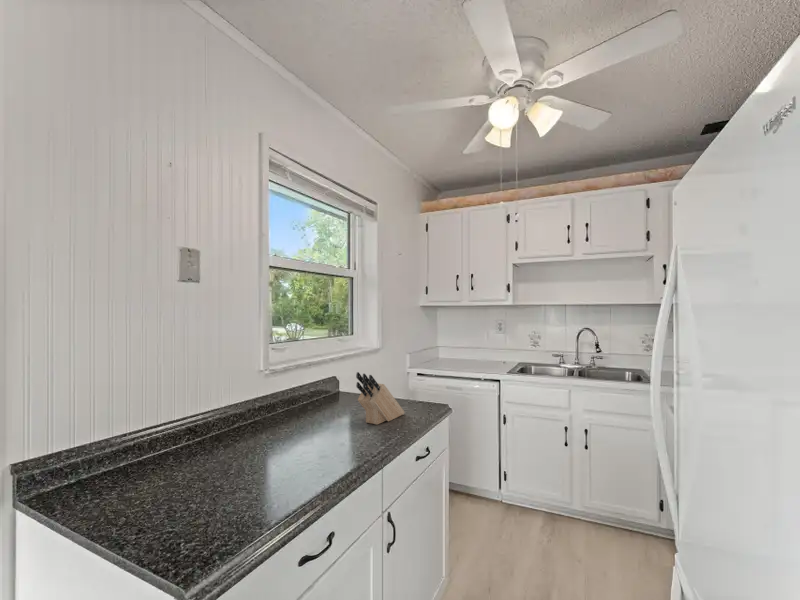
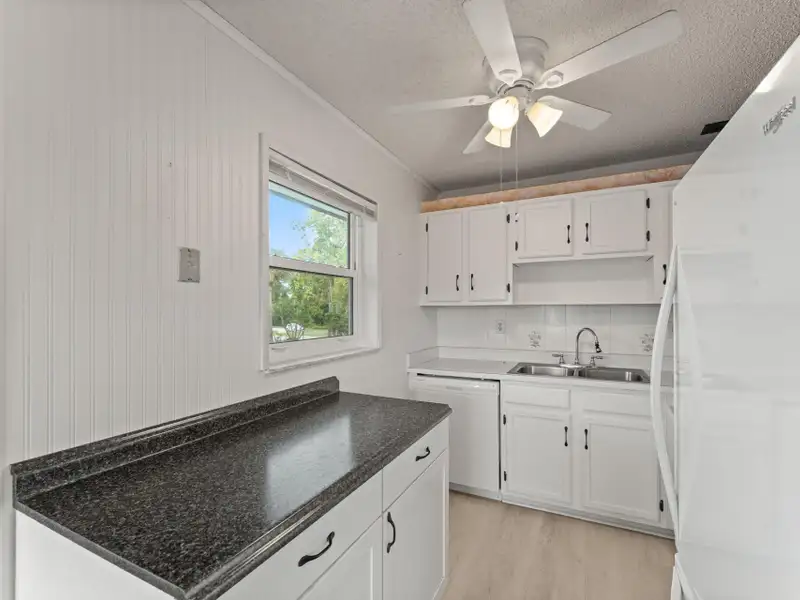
- knife block (379, 394)
